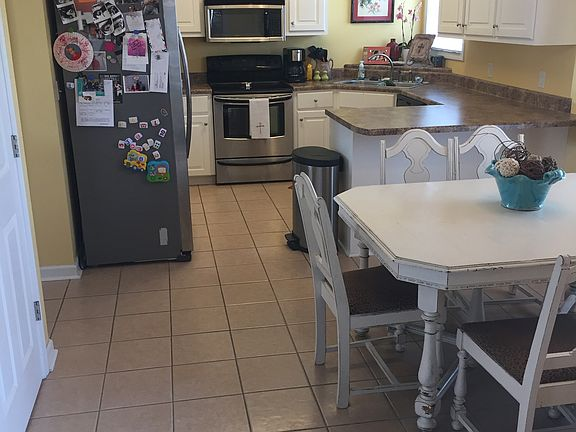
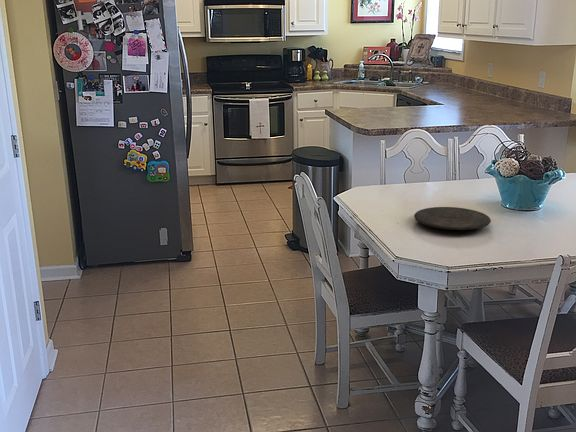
+ plate (451, 220)
